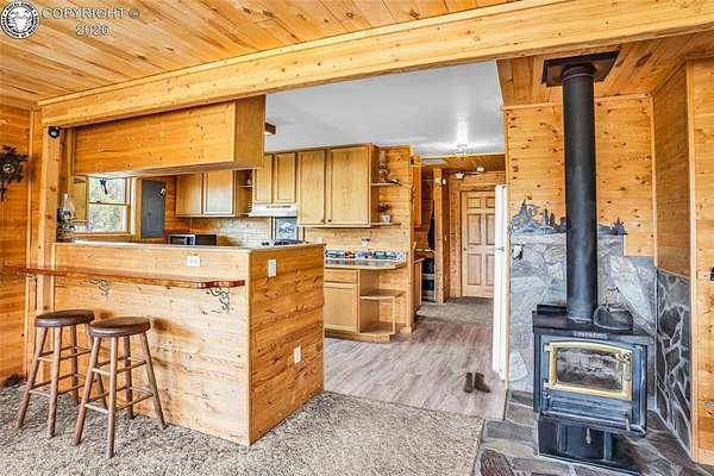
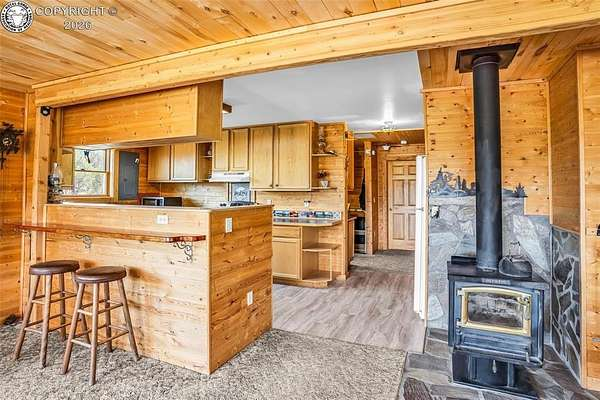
- boots (474, 381)
